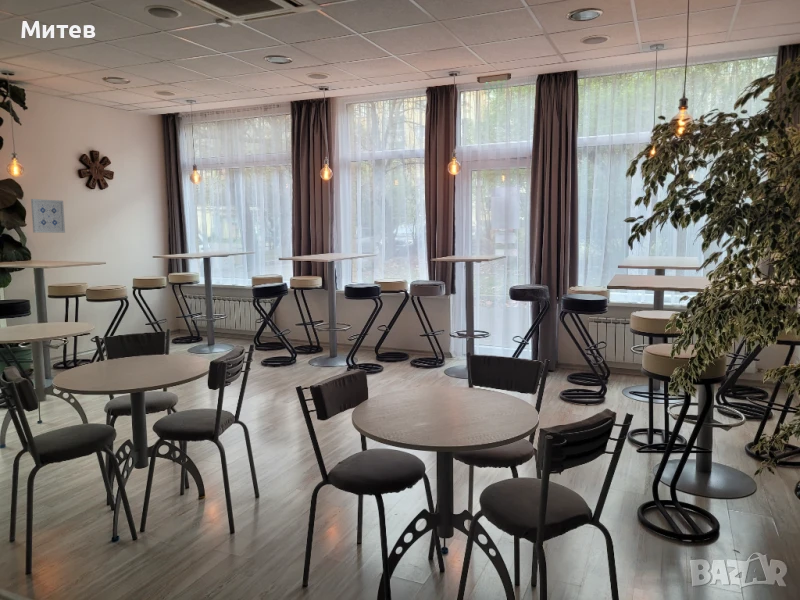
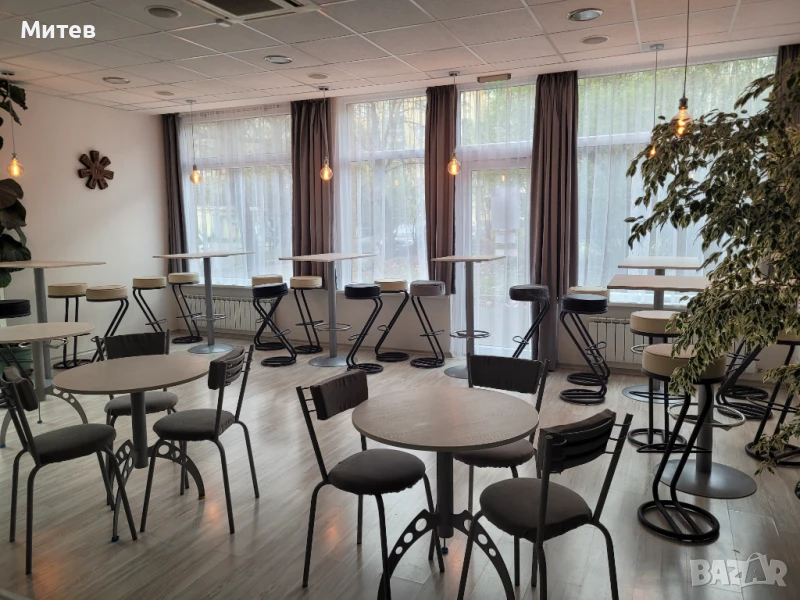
- wall art (48, 216)
